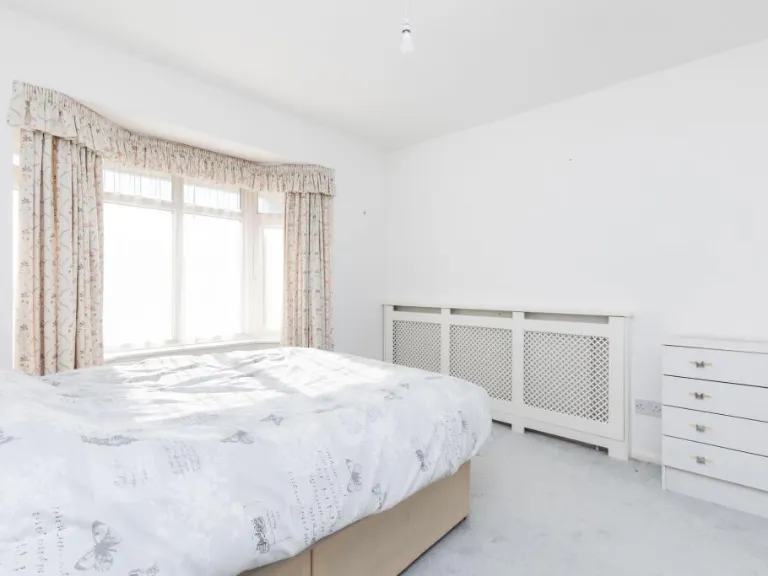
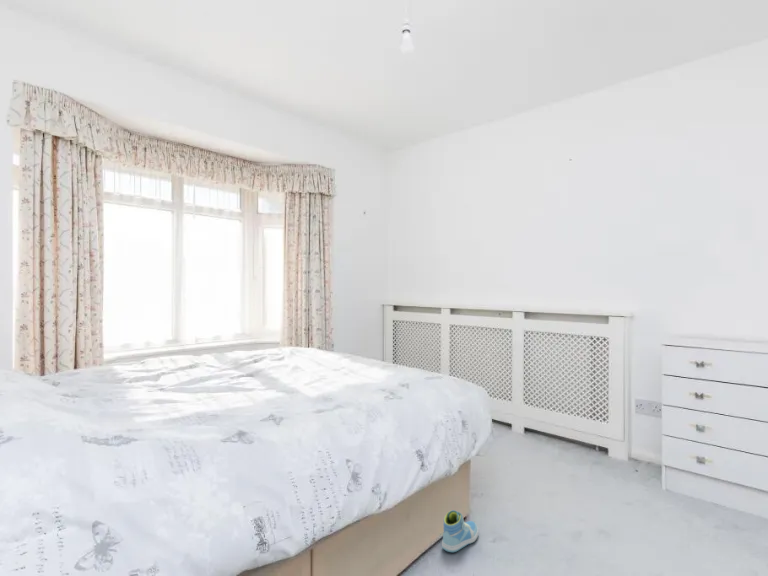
+ sneaker (461, 524)
